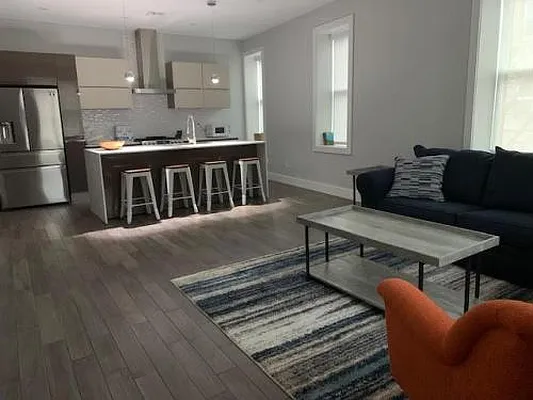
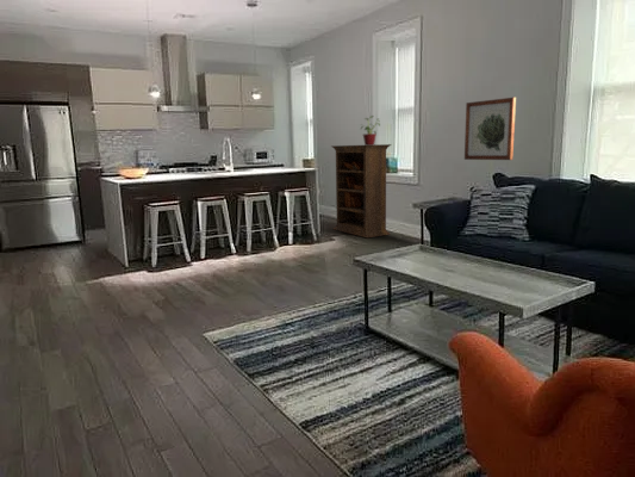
+ potted plant (372, 129)
+ bookcase (360, 188)
+ wall art (488, 130)
